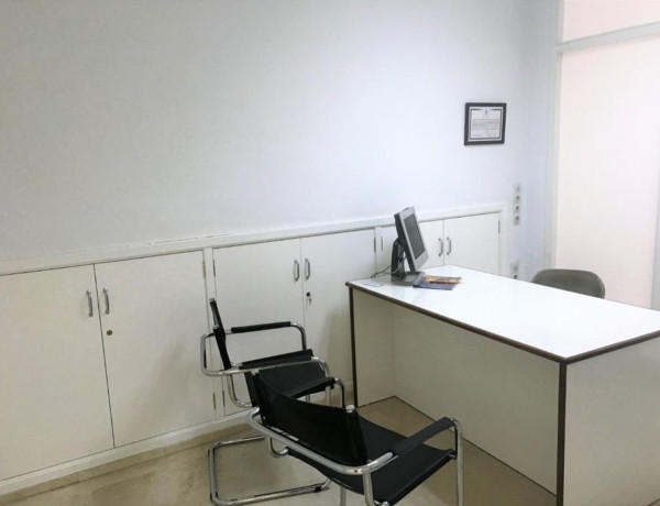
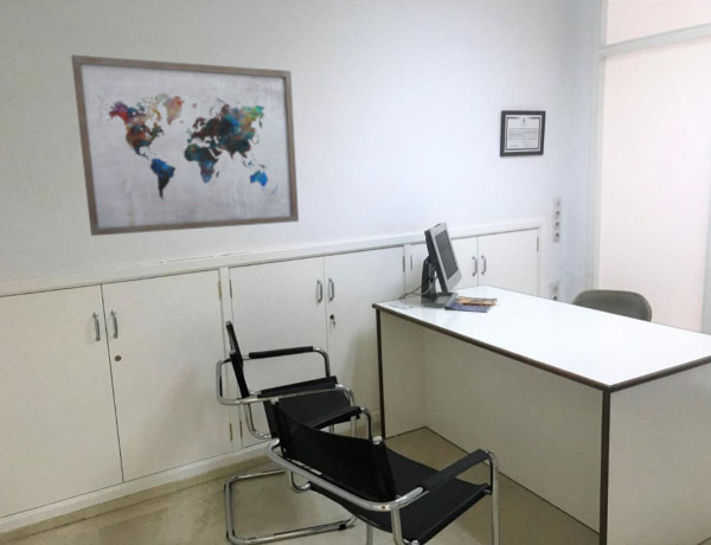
+ wall art (197, 147)
